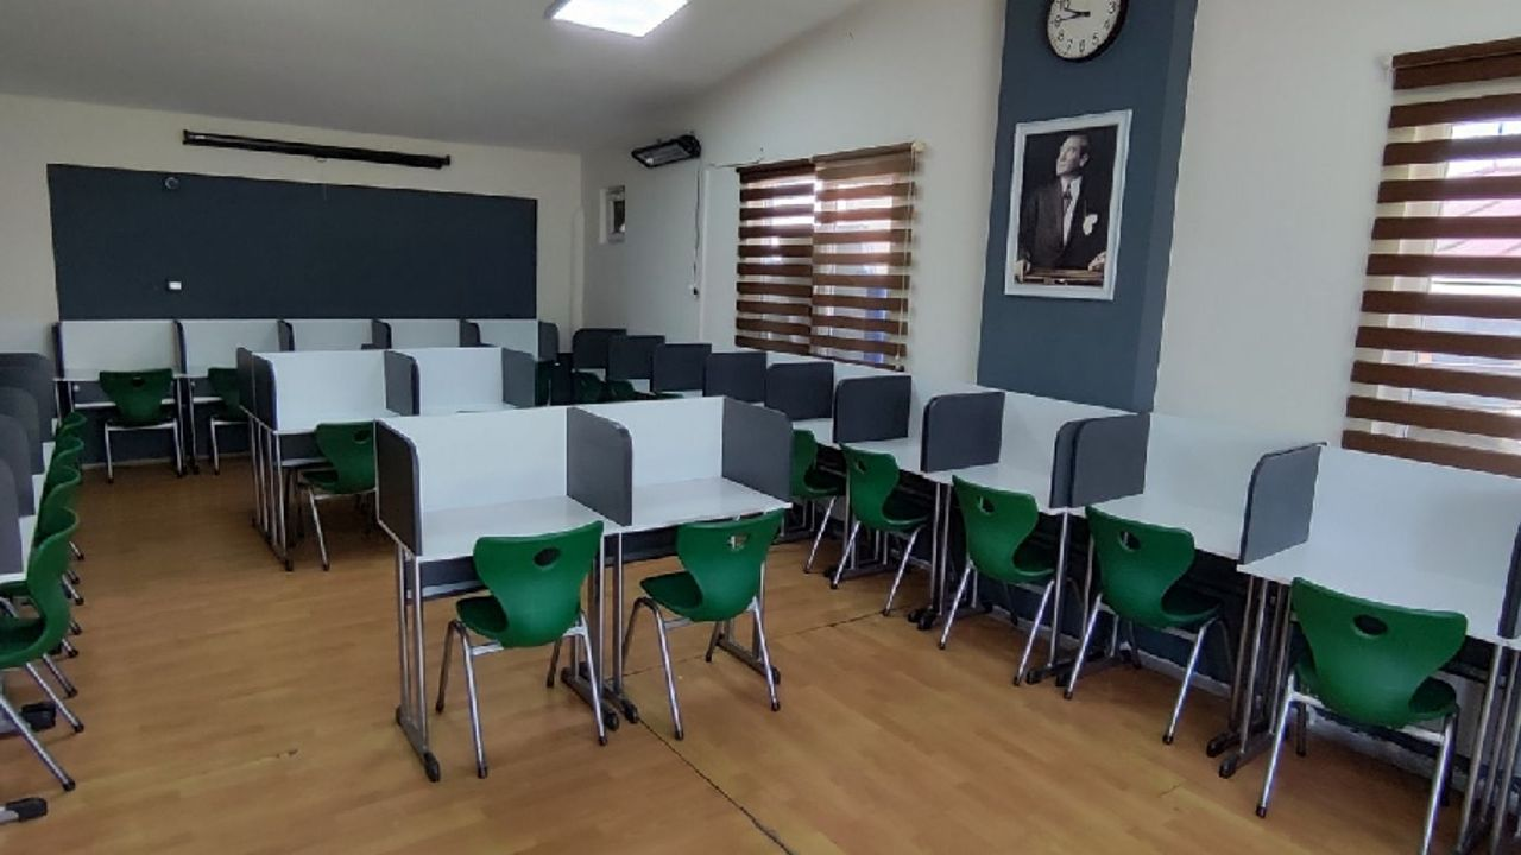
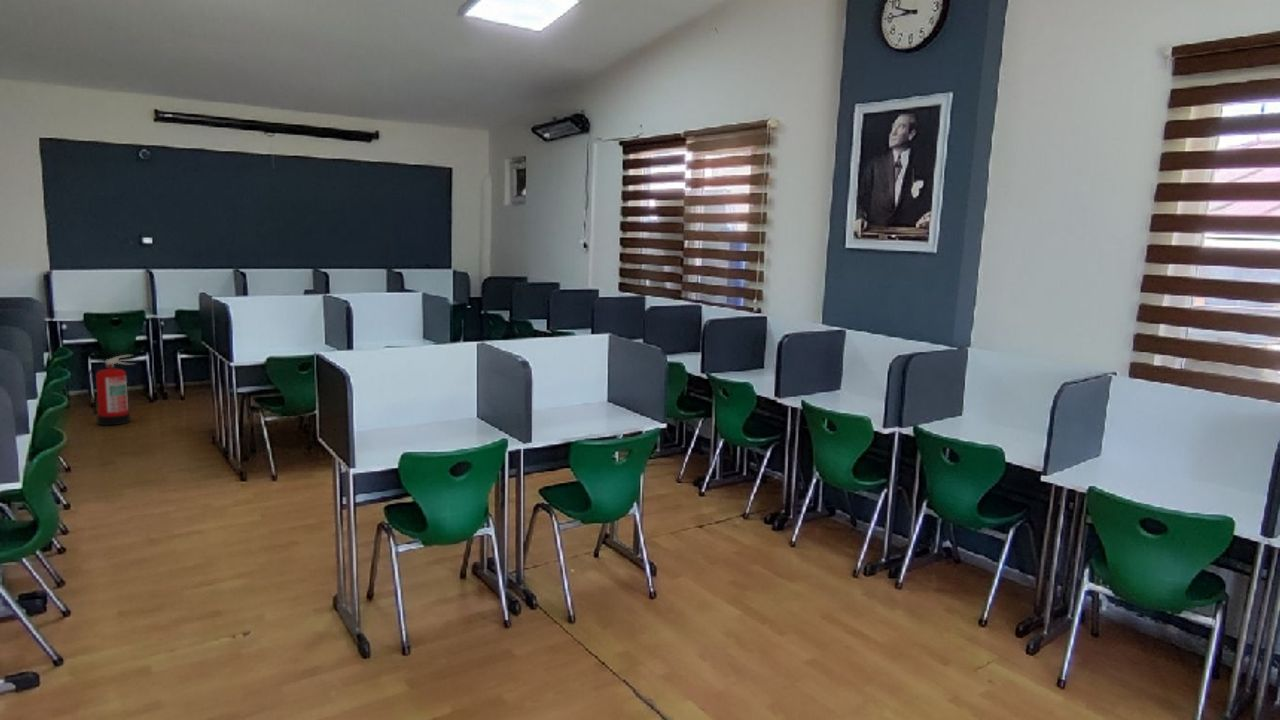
+ fire extinguisher (112, 389)
